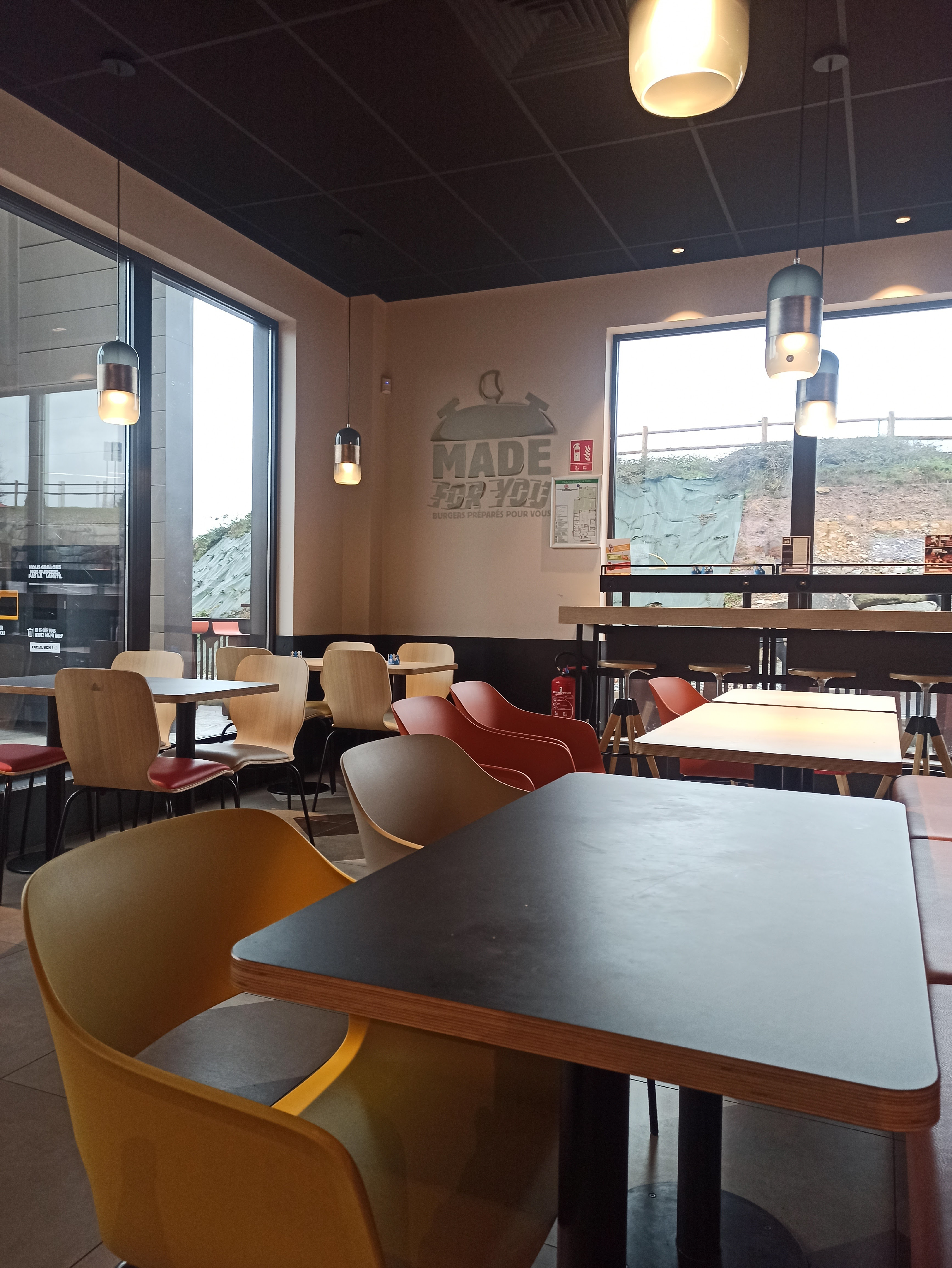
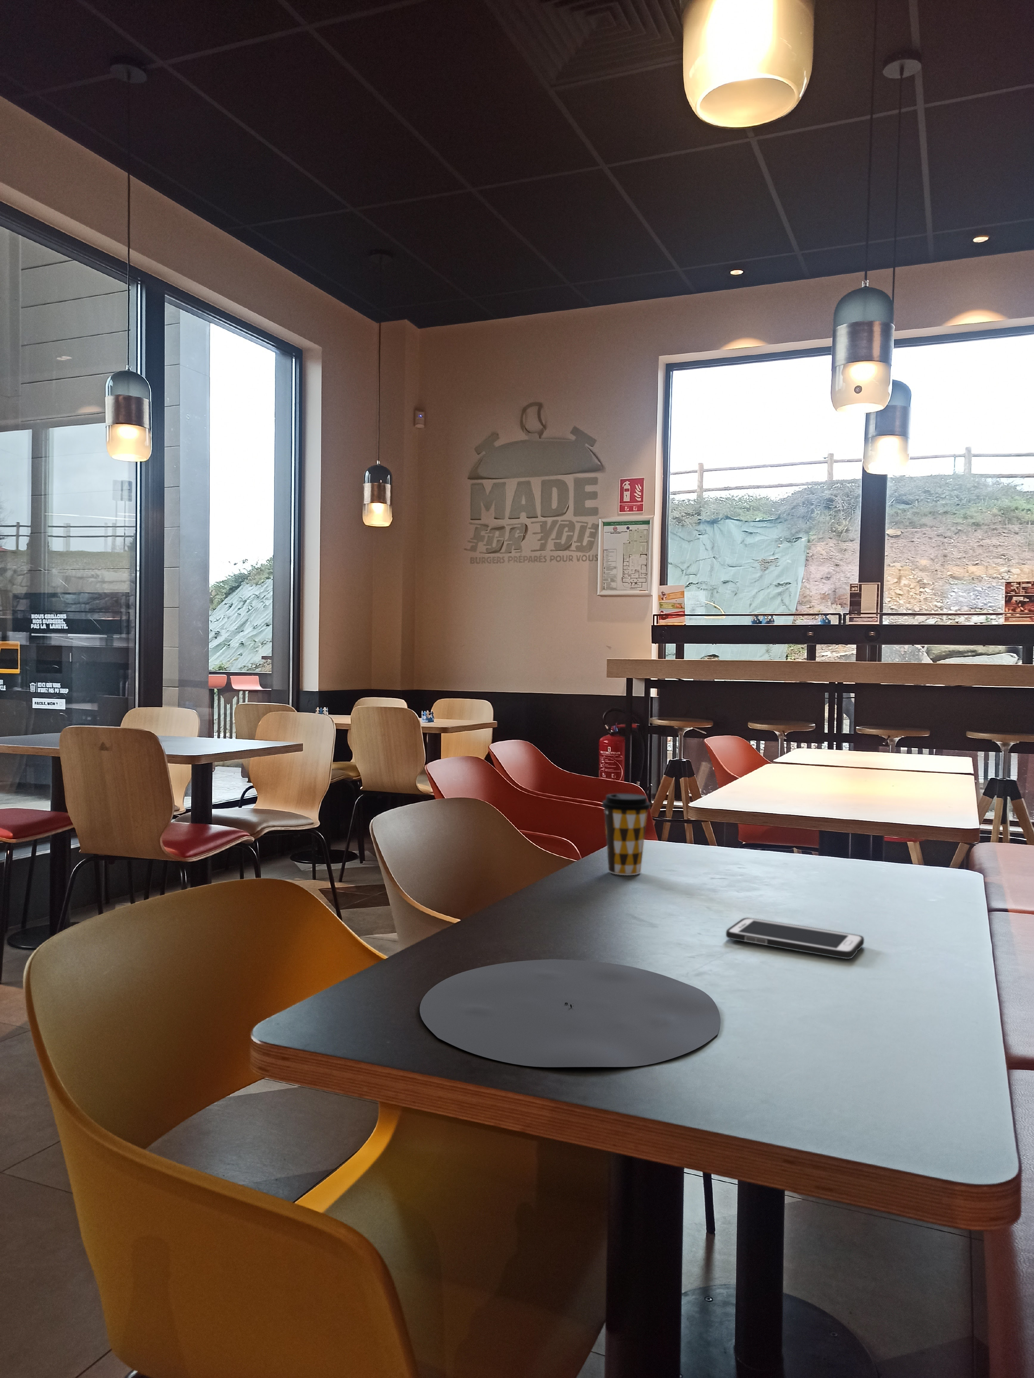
+ plate (569, 1004)
+ cell phone (794, 937)
+ coffee cup (626, 834)
